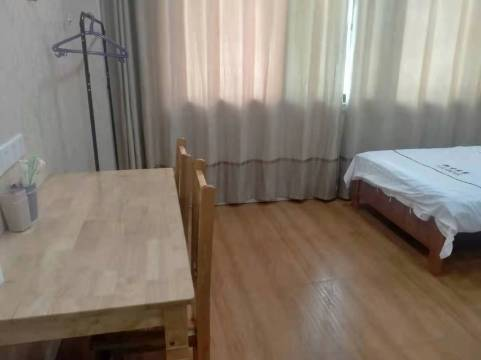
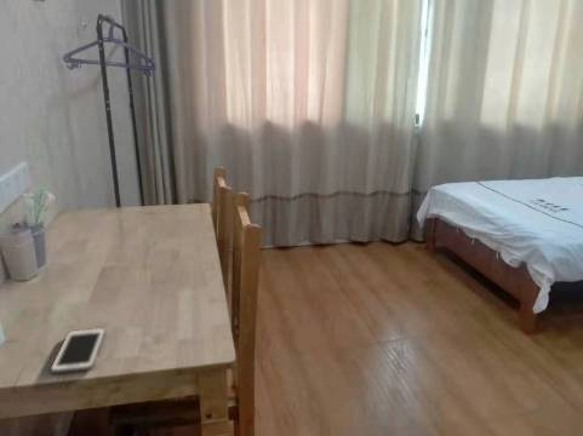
+ cell phone (80, 349)
